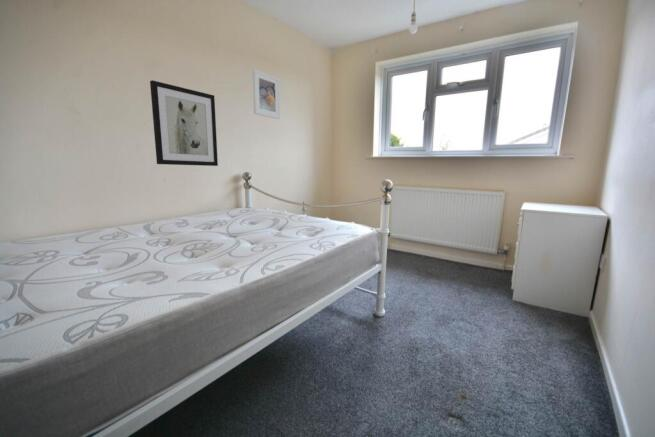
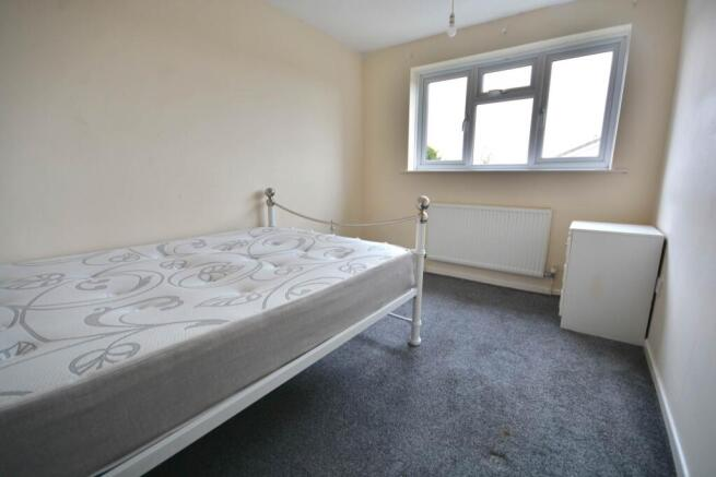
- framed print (267, 95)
- wall art (187, 127)
